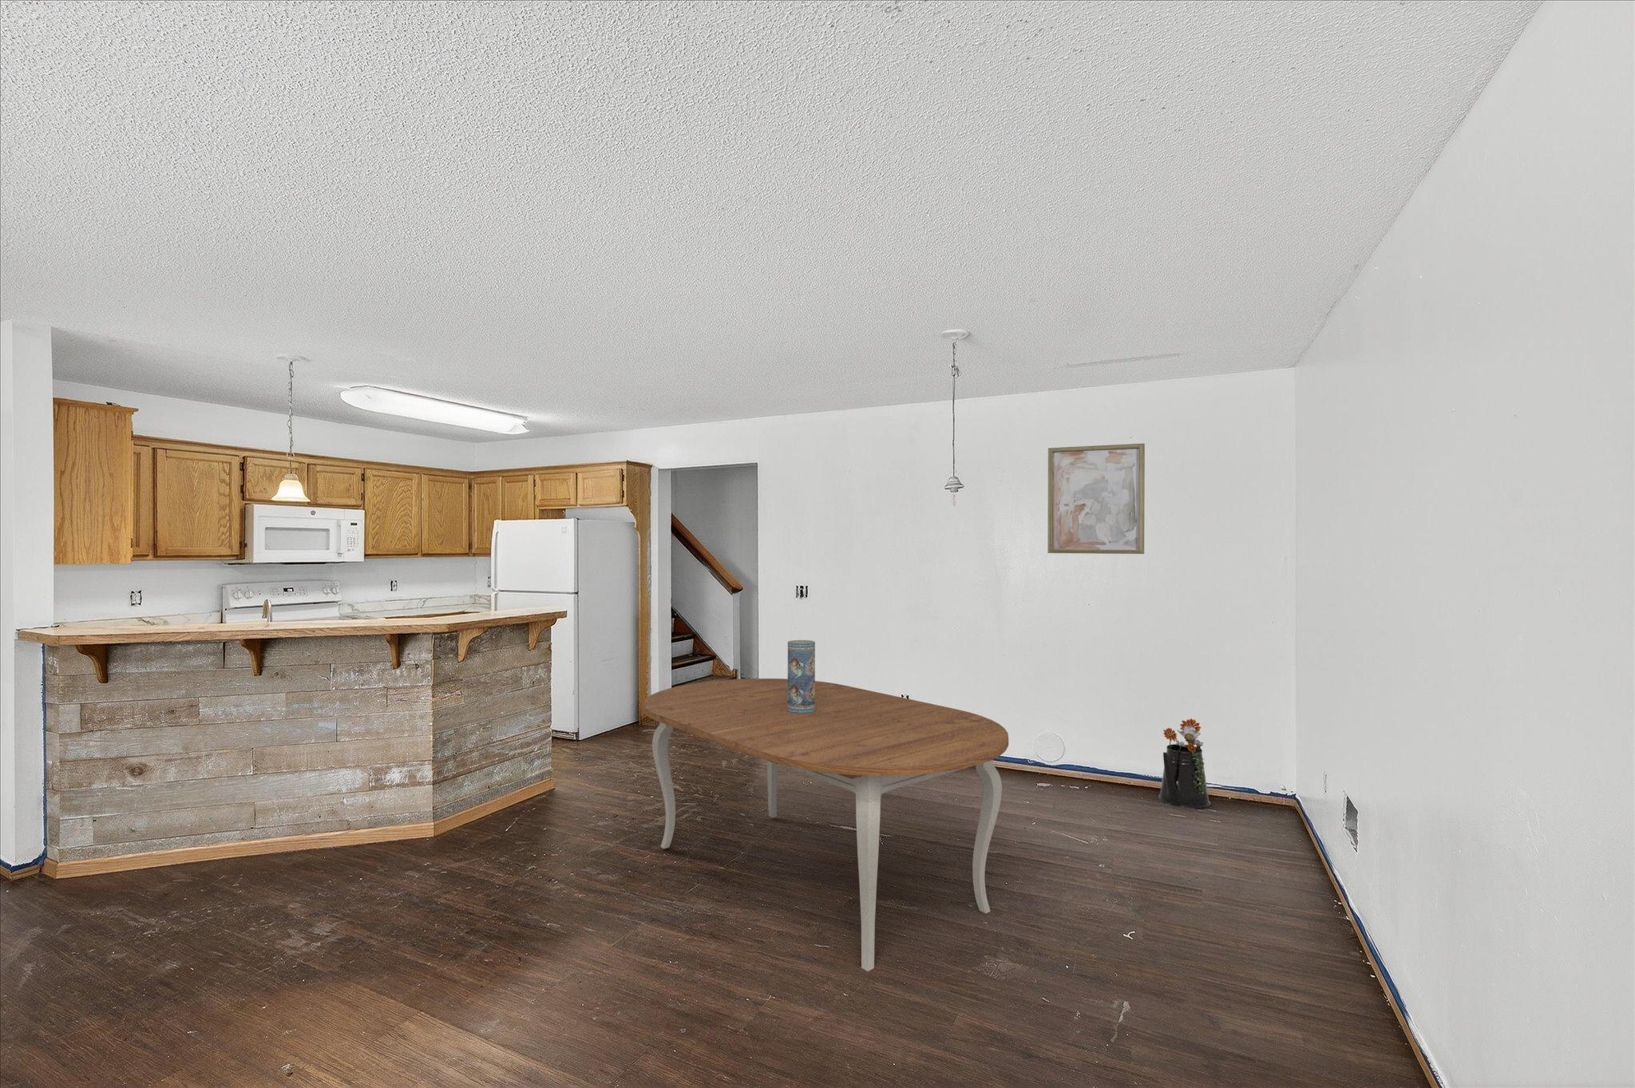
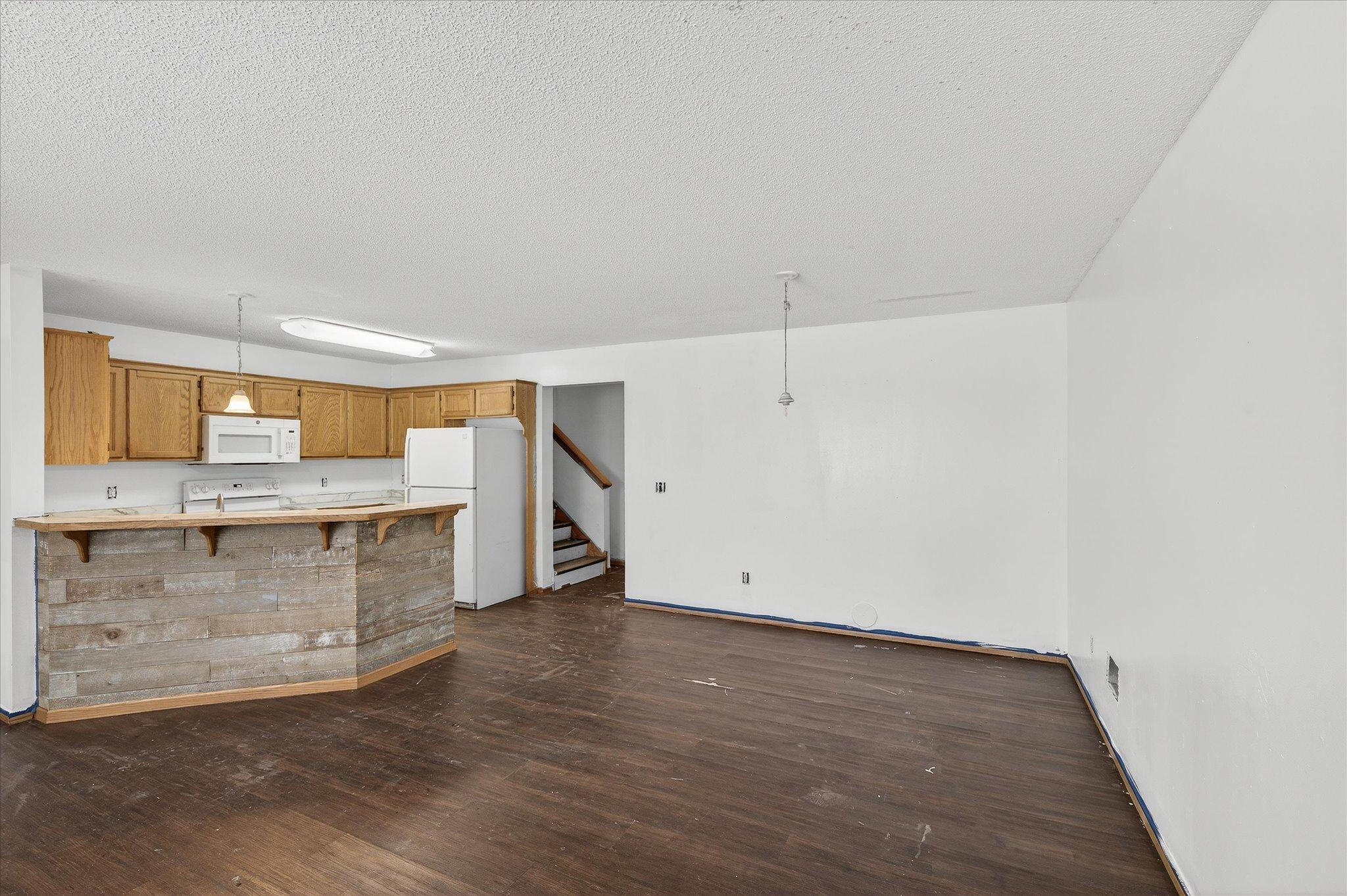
- wall art (1095, 499)
- watering can (1183, 761)
- dining table (816, 777)
- vase (801, 675)
